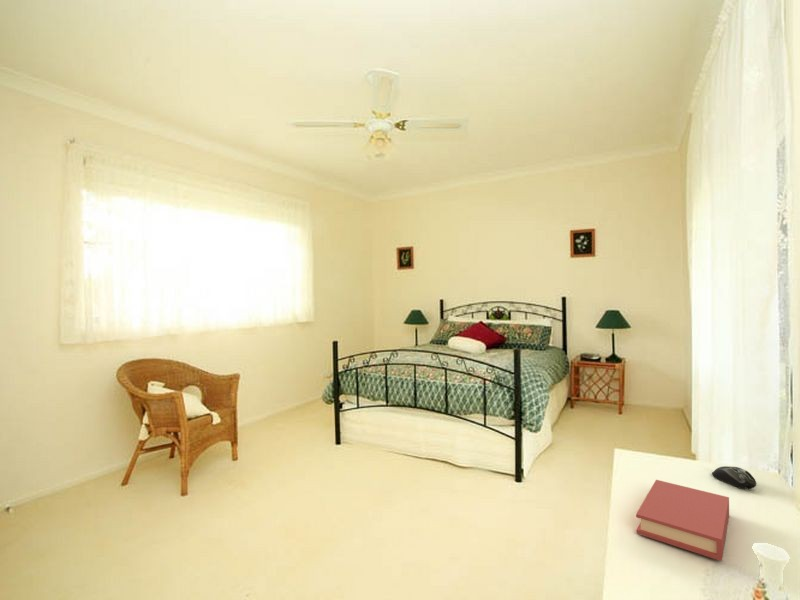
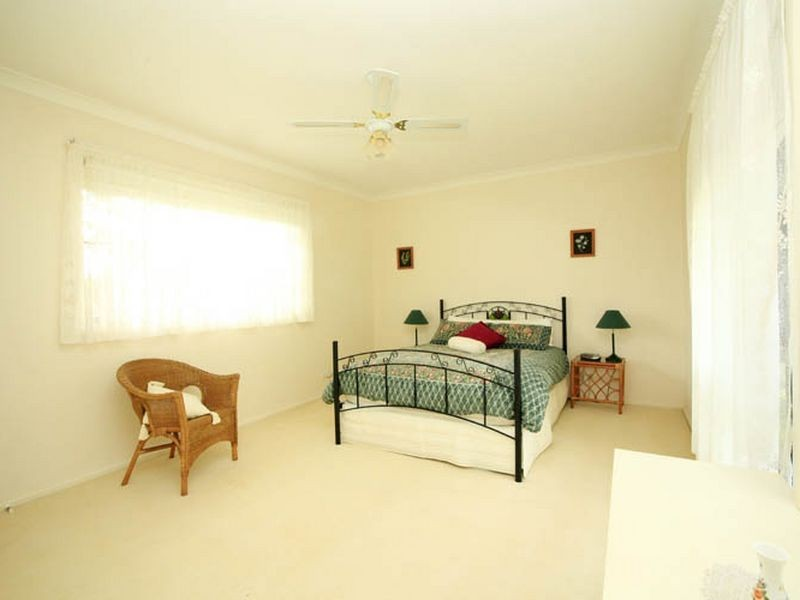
- computer mouse (733, 474)
- book (684, 514)
